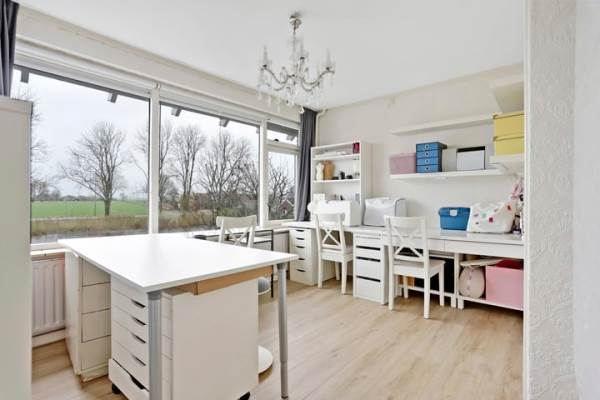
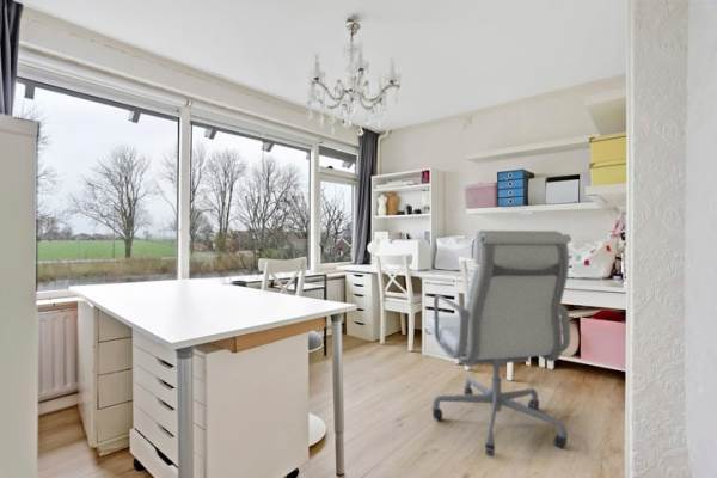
+ office chair (494, 326)
